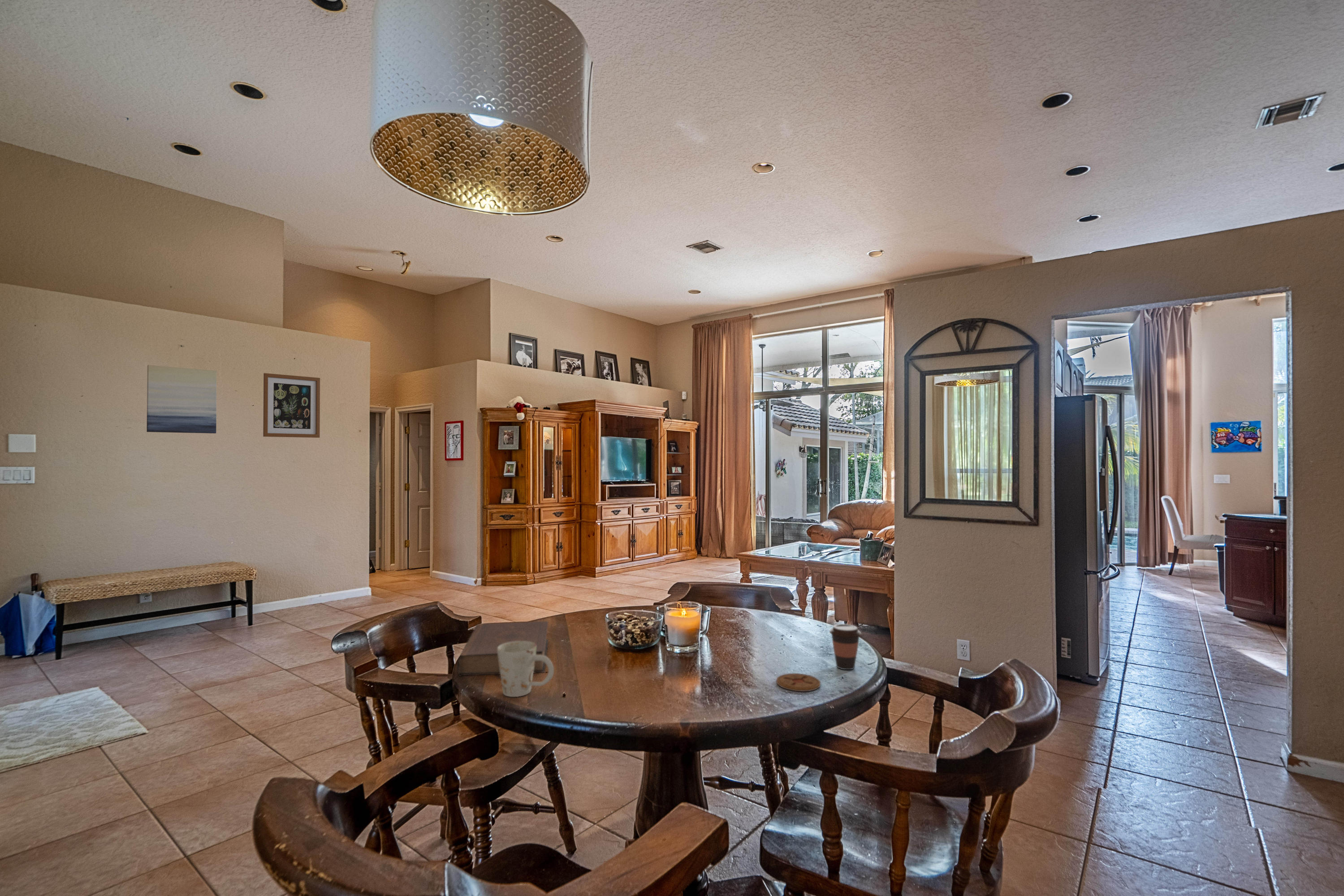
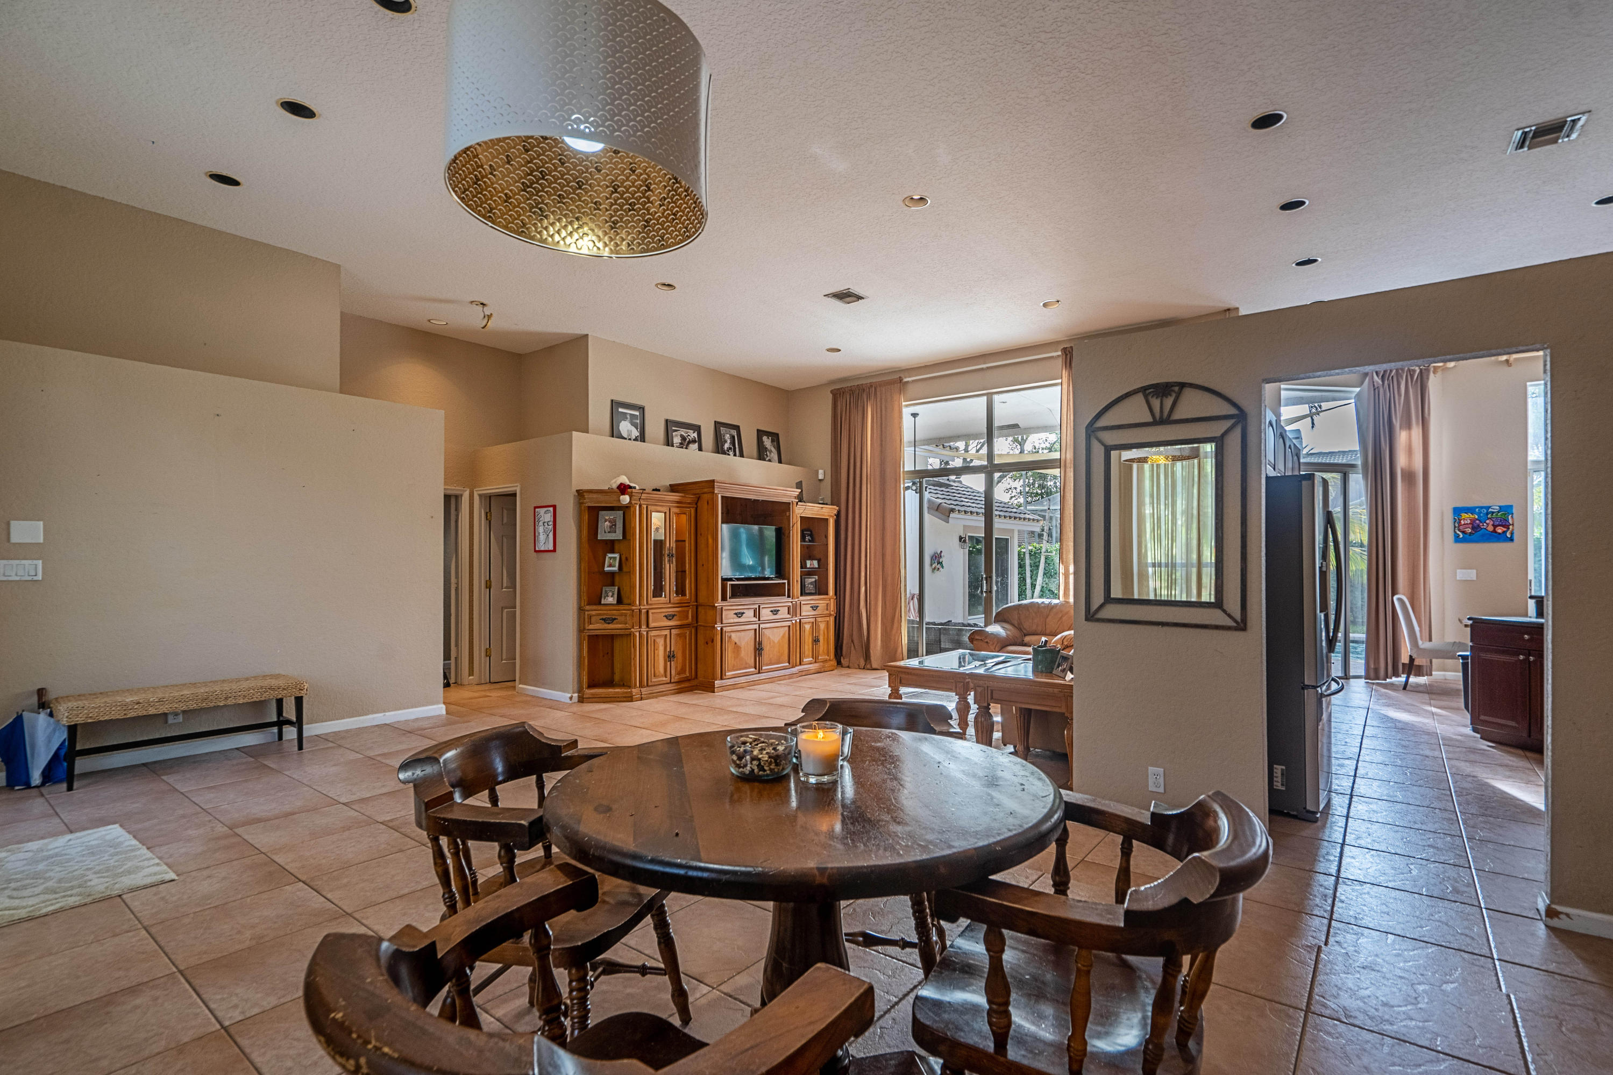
- book (506, 643)
- coffee cup (845, 647)
- mug (526, 669)
- wall art (292, 406)
- wall art (182, 400)
- coaster (798, 682)
